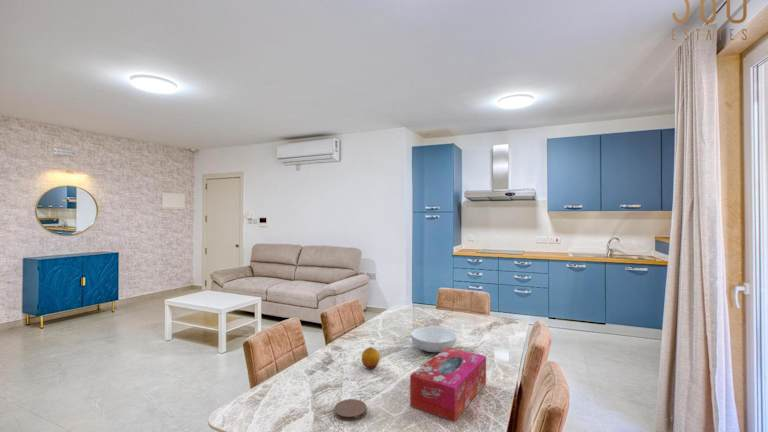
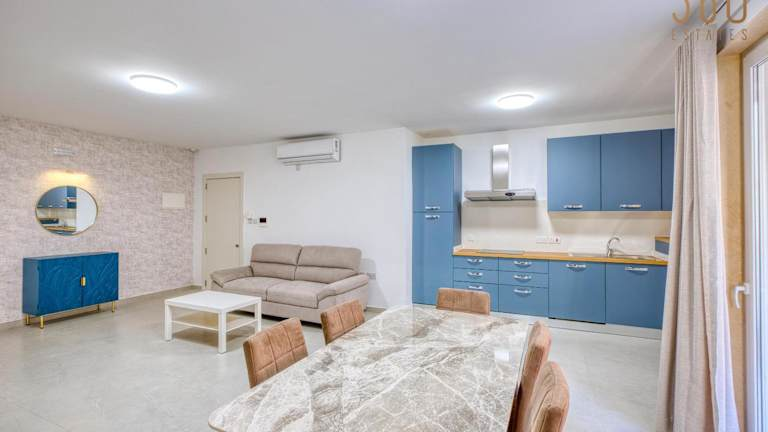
- serving bowl (433, 341)
- tissue box (450, 379)
- fruit (370, 357)
- coaster (350, 409)
